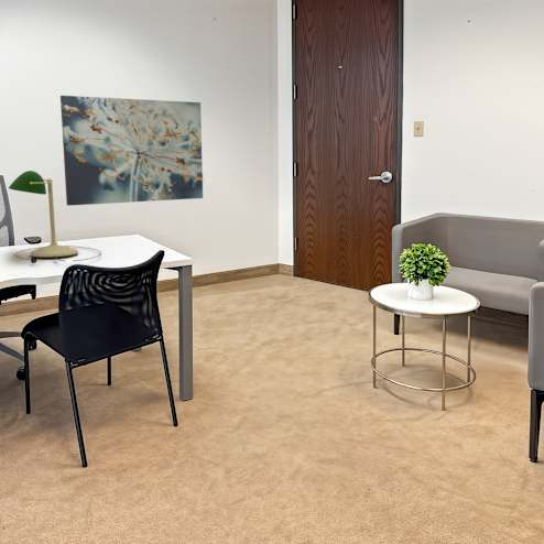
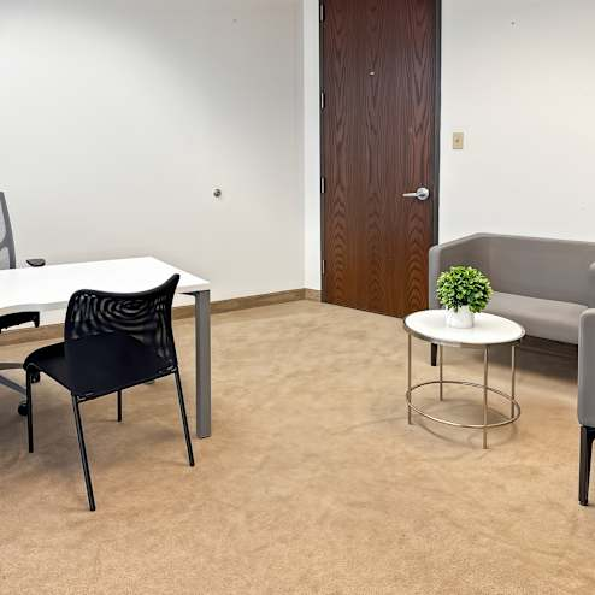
- desk lamp (53, 214)
- wall art (137, 151)
